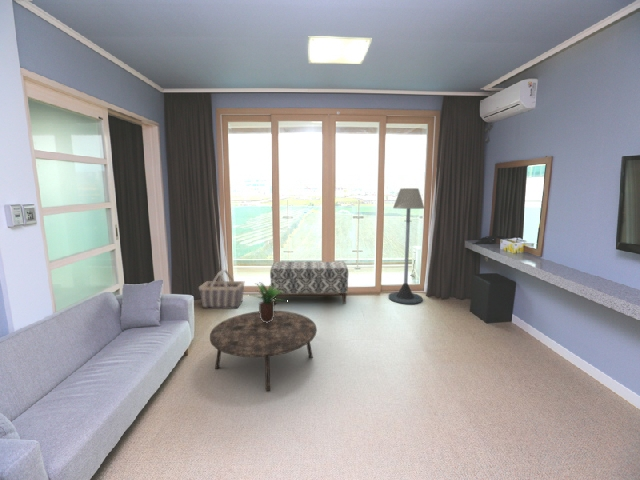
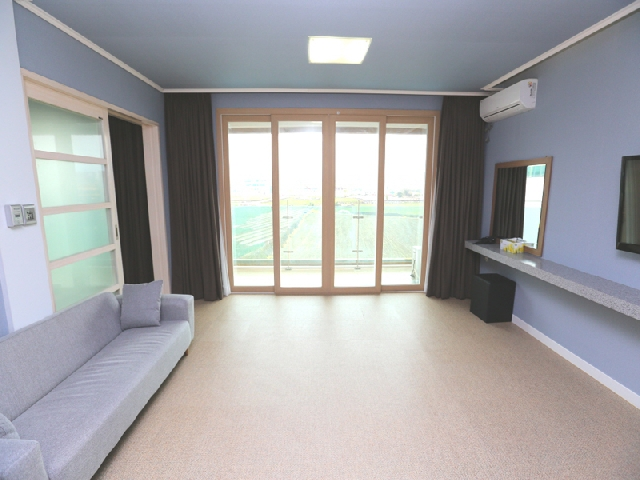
- bench (309, 281)
- potted plant (270, 299)
- floor lamp (407, 244)
- coffee table (265, 345)
- basket (222, 288)
